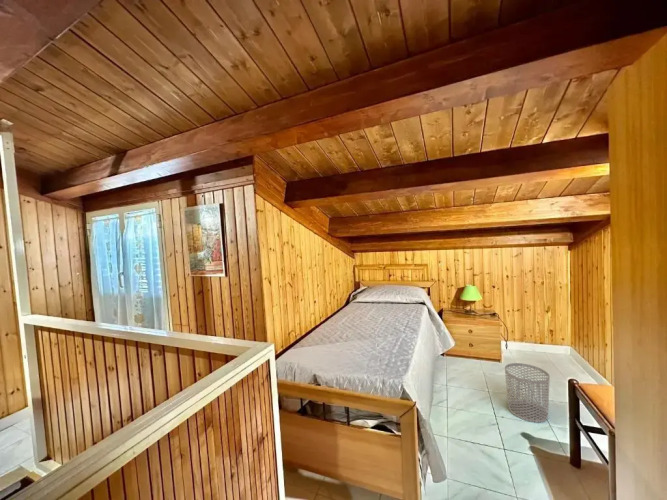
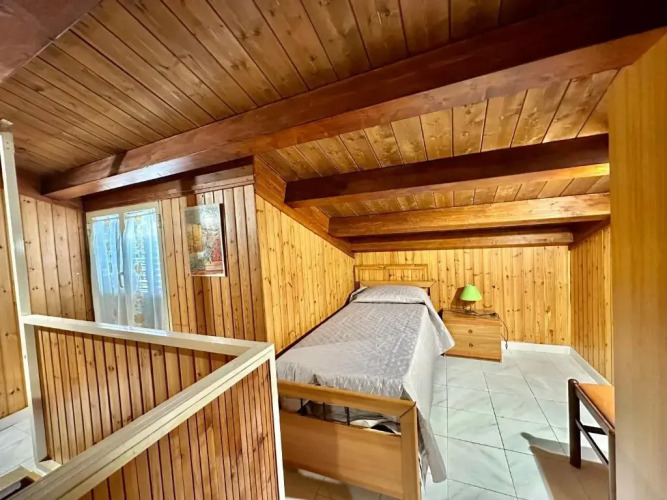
- waste bin (526, 391)
